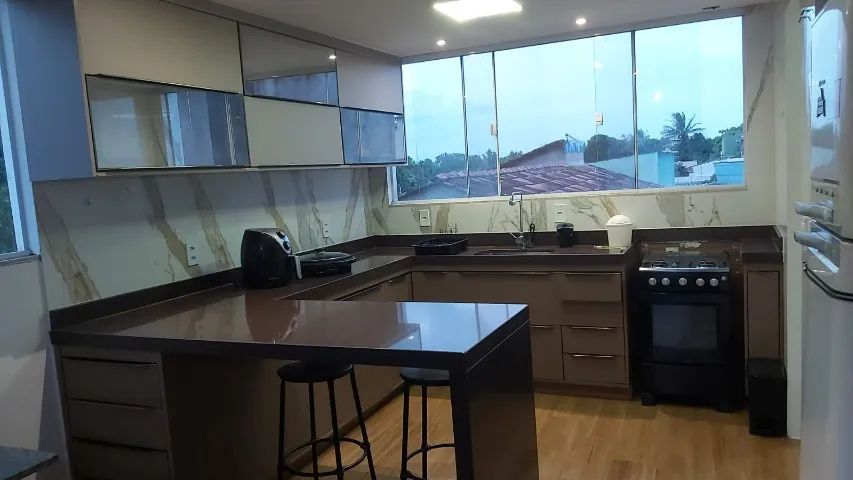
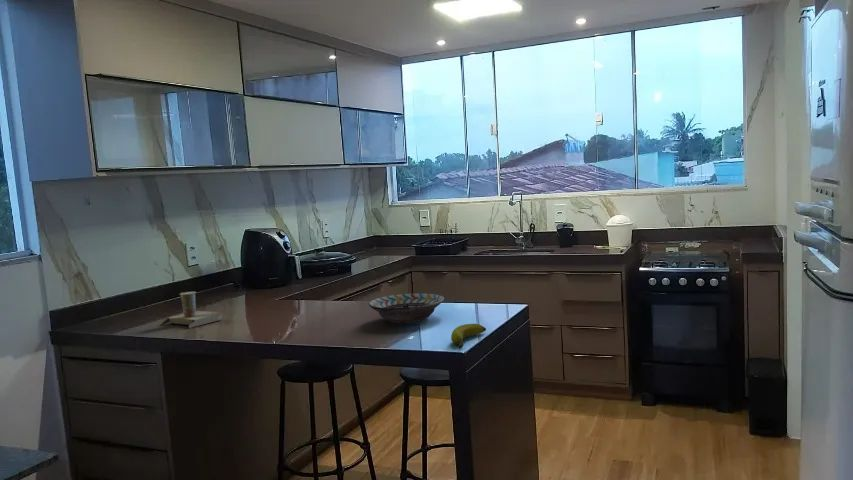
+ banana (465, 333)
+ cup (188, 307)
+ decorative bowl (406, 309)
